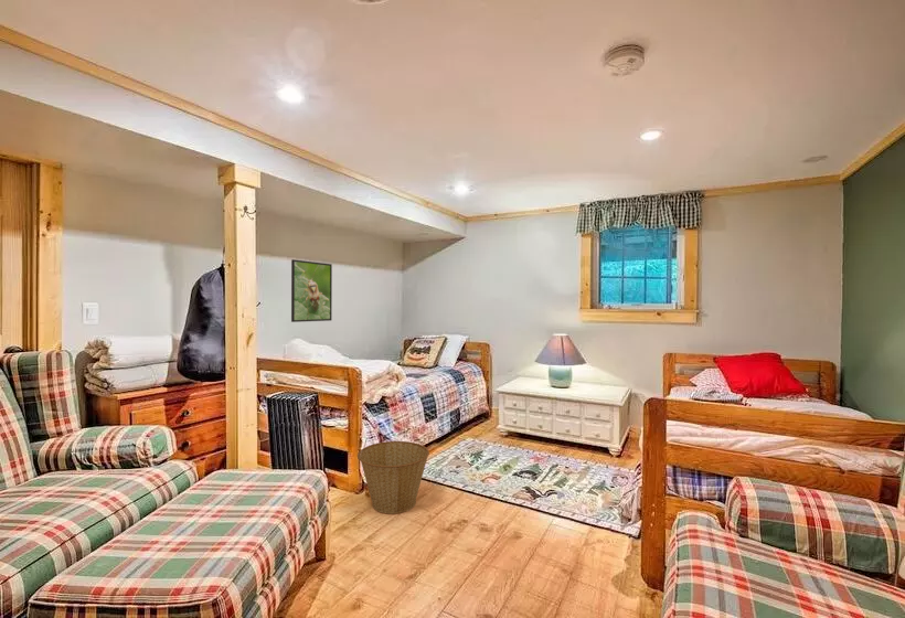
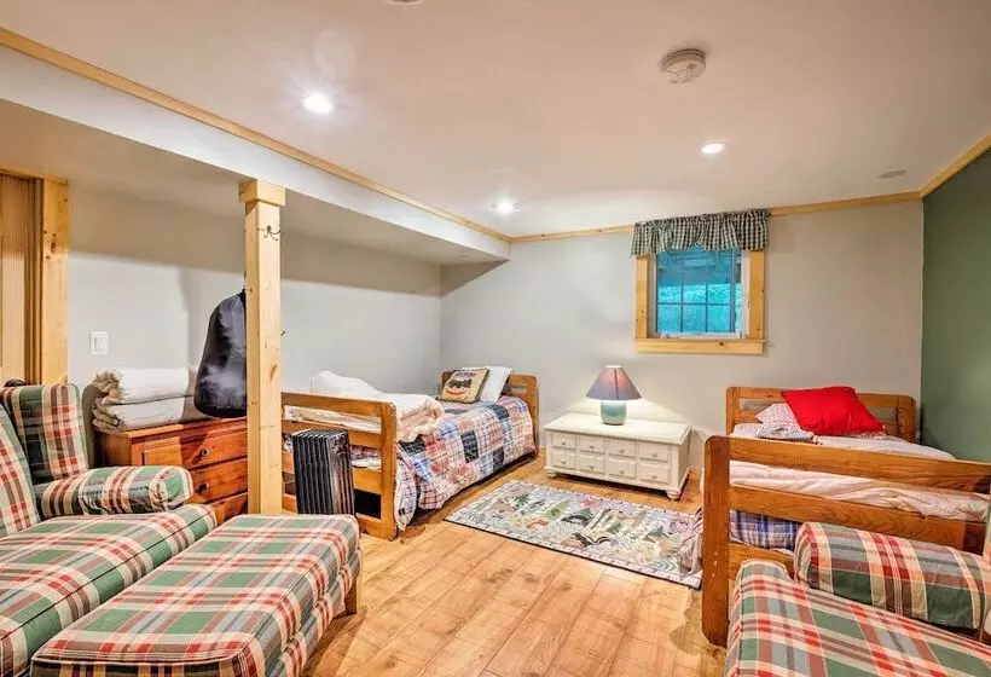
- basket (393, 477)
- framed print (312, 291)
